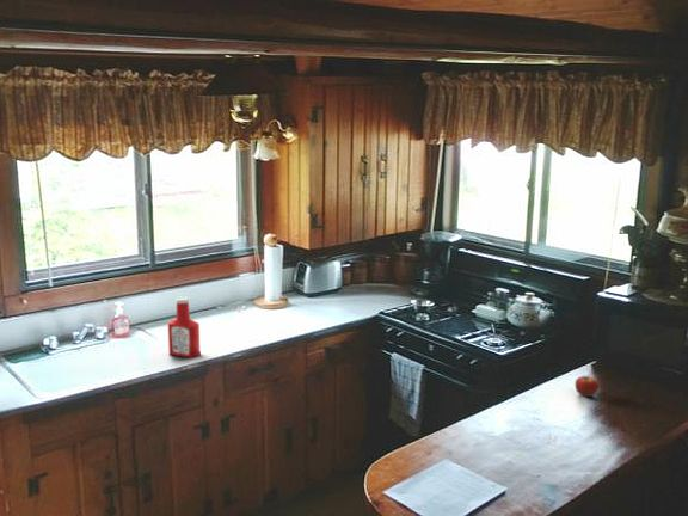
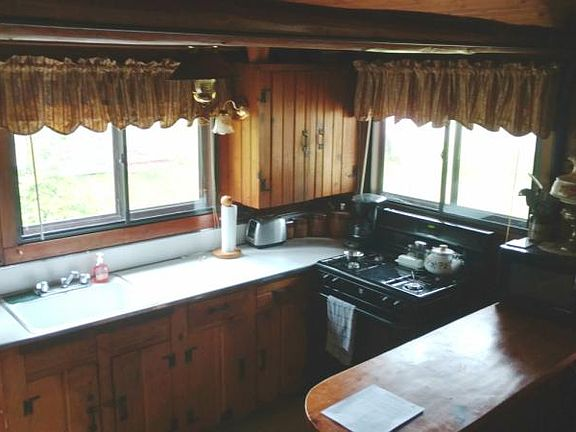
- soap bottle (183, 326)
- fruit (586, 385)
